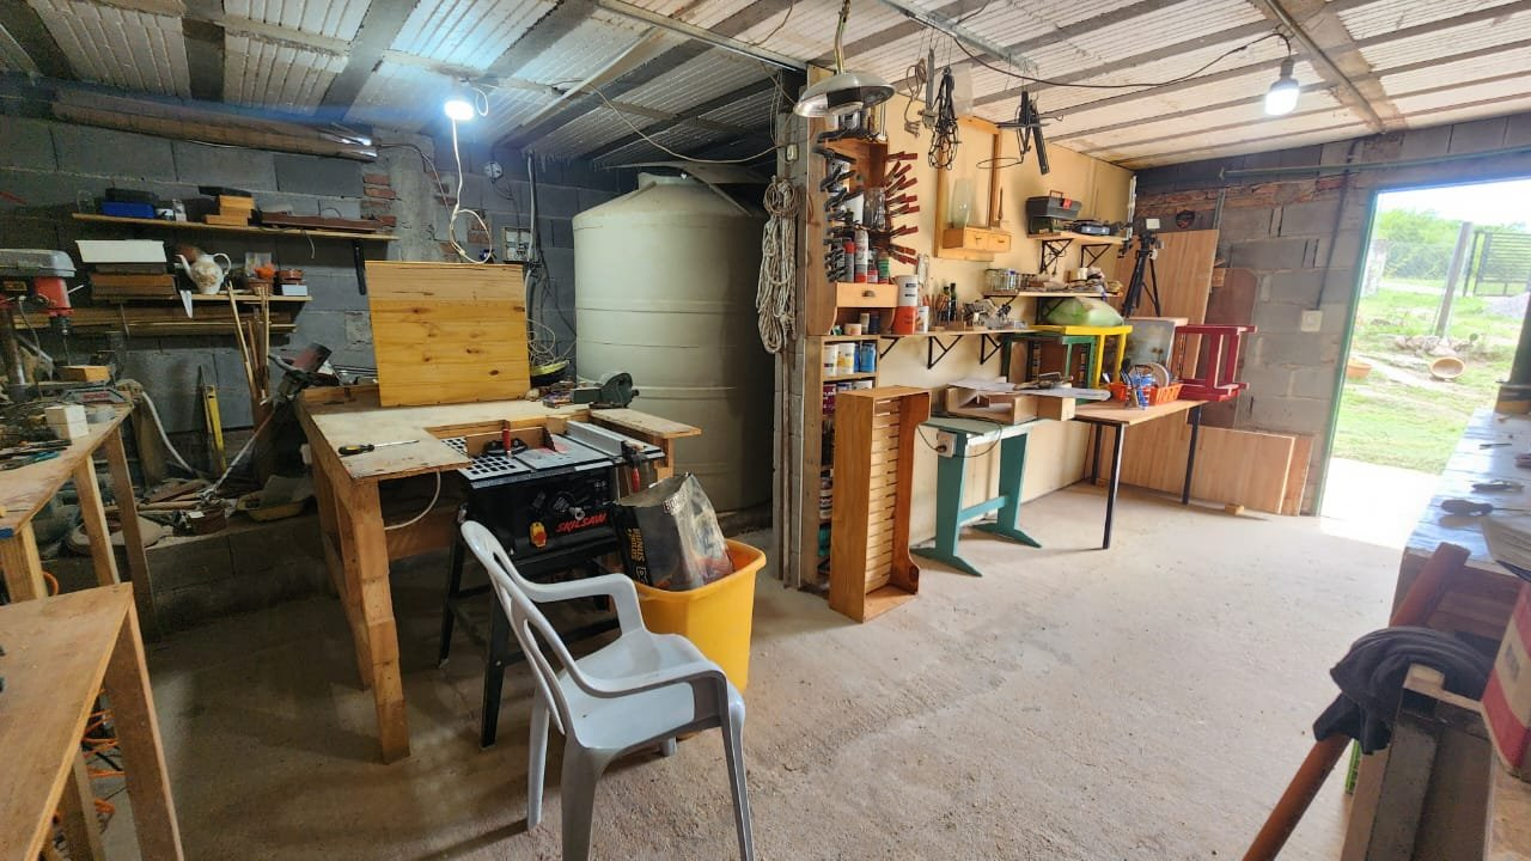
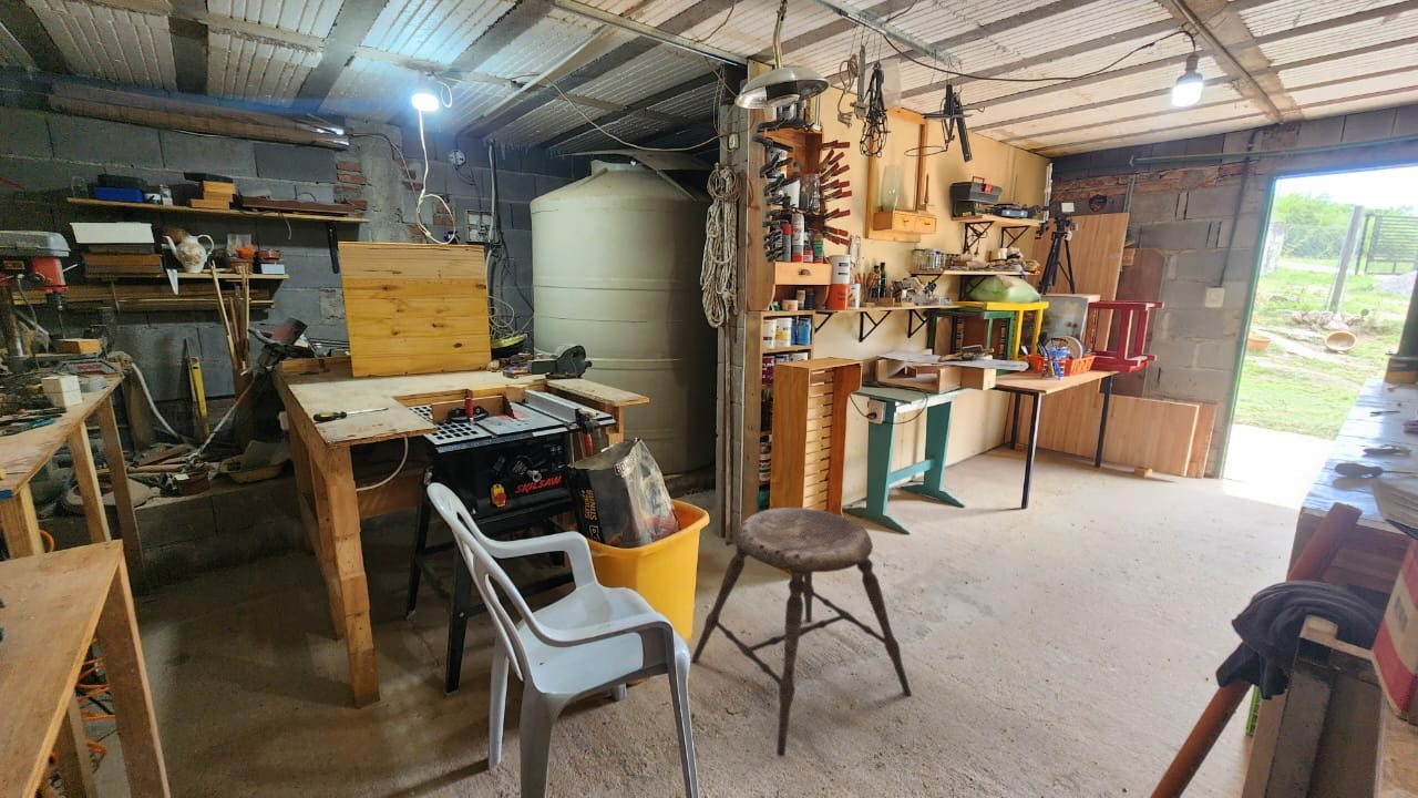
+ stool (800, 603)
